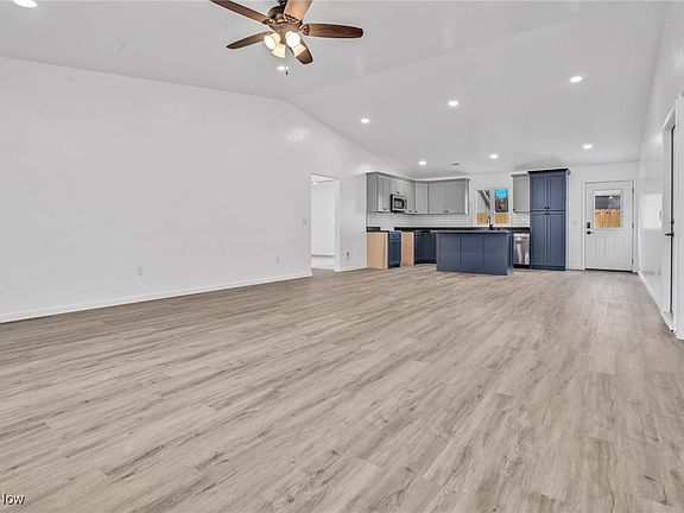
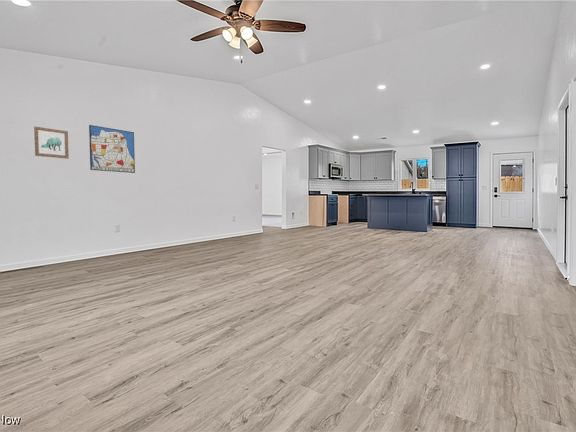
+ wall art (51, 143)
+ wall art (113, 150)
